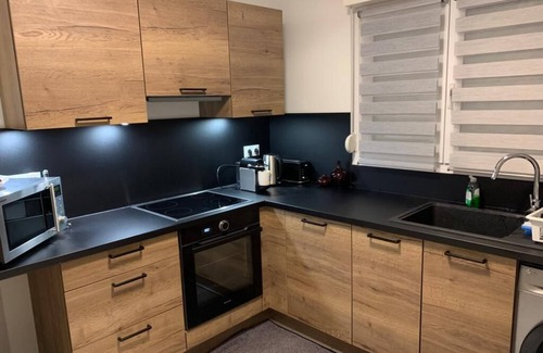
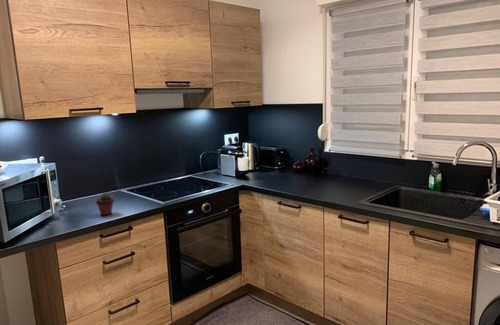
+ potted succulent (105, 203)
